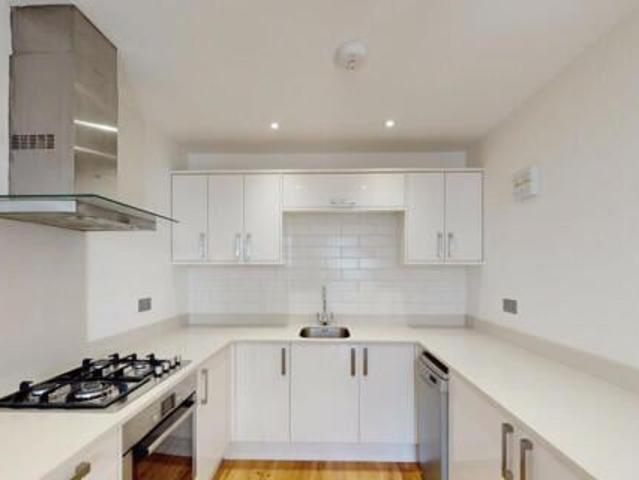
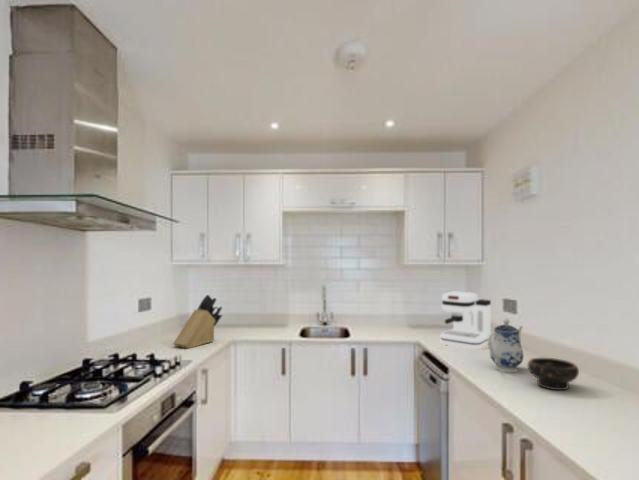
+ teapot (506, 343)
+ bowl (552, 374)
+ knife block (199, 319)
+ coffee maker (464, 319)
